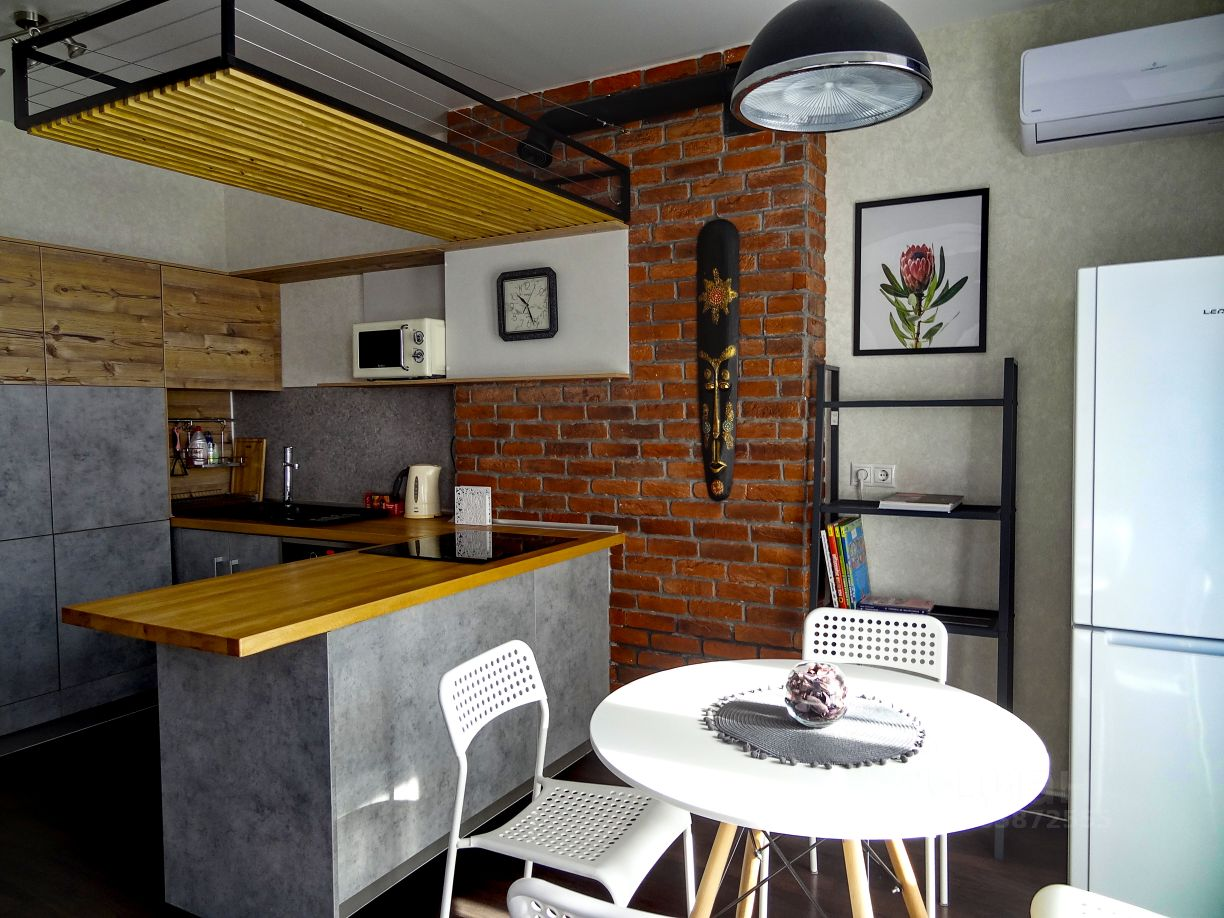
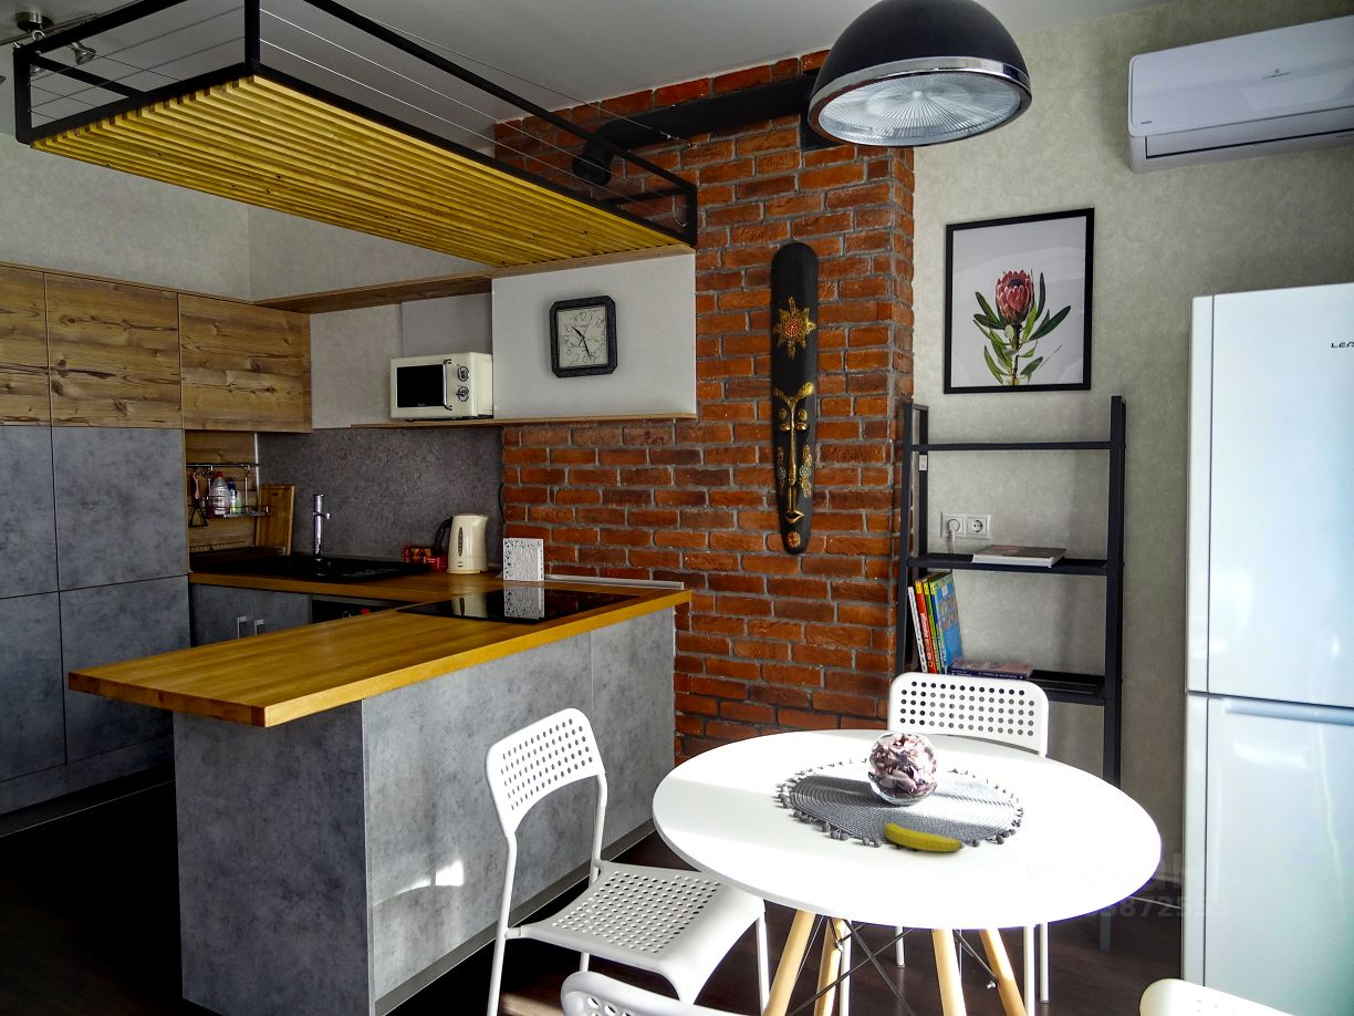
+ banana (920, 837)
